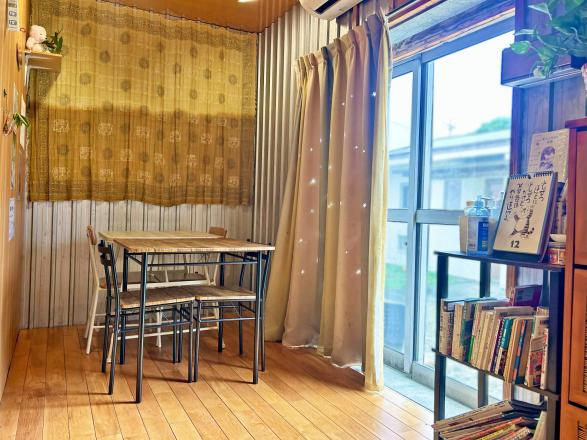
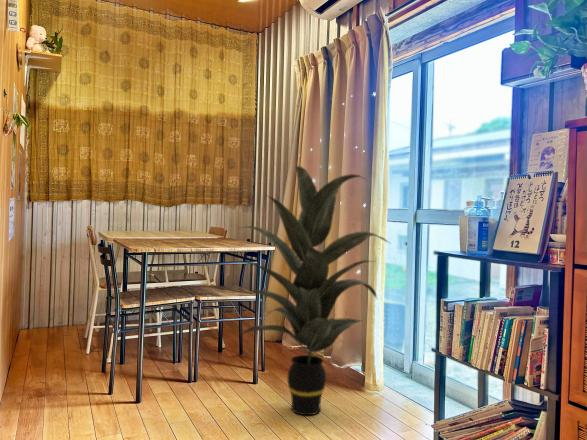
+ indoor plant (309, 285)
